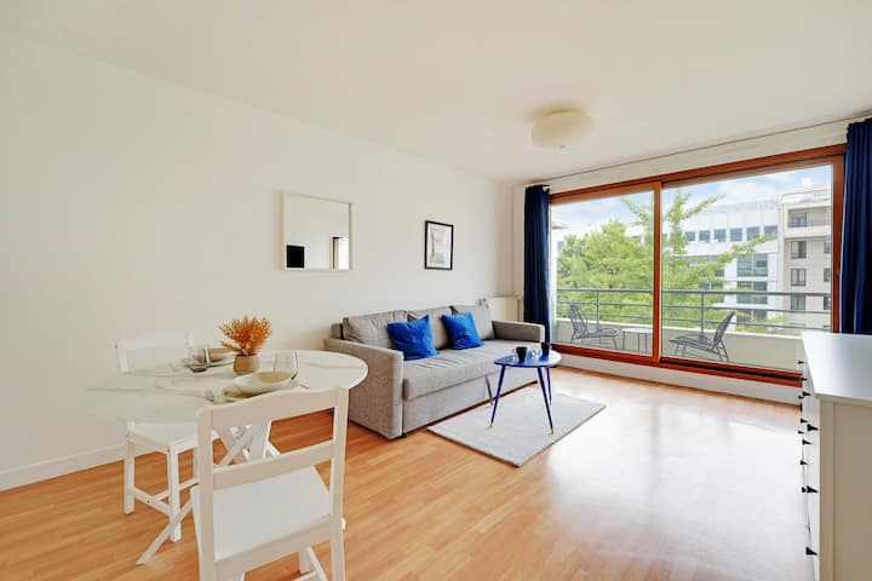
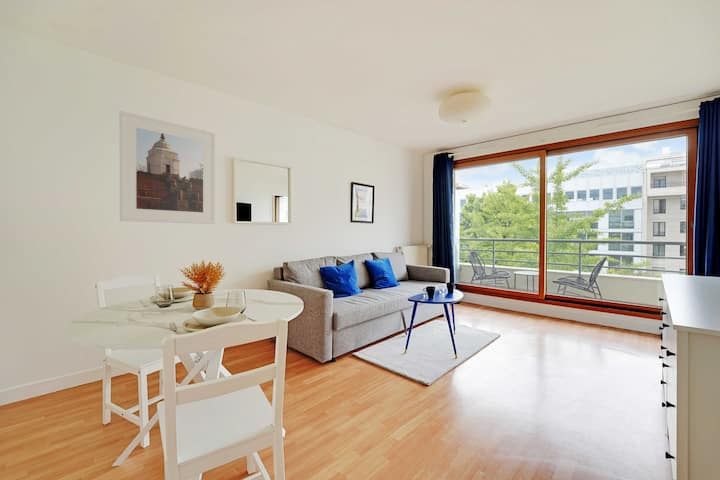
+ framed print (171, 173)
